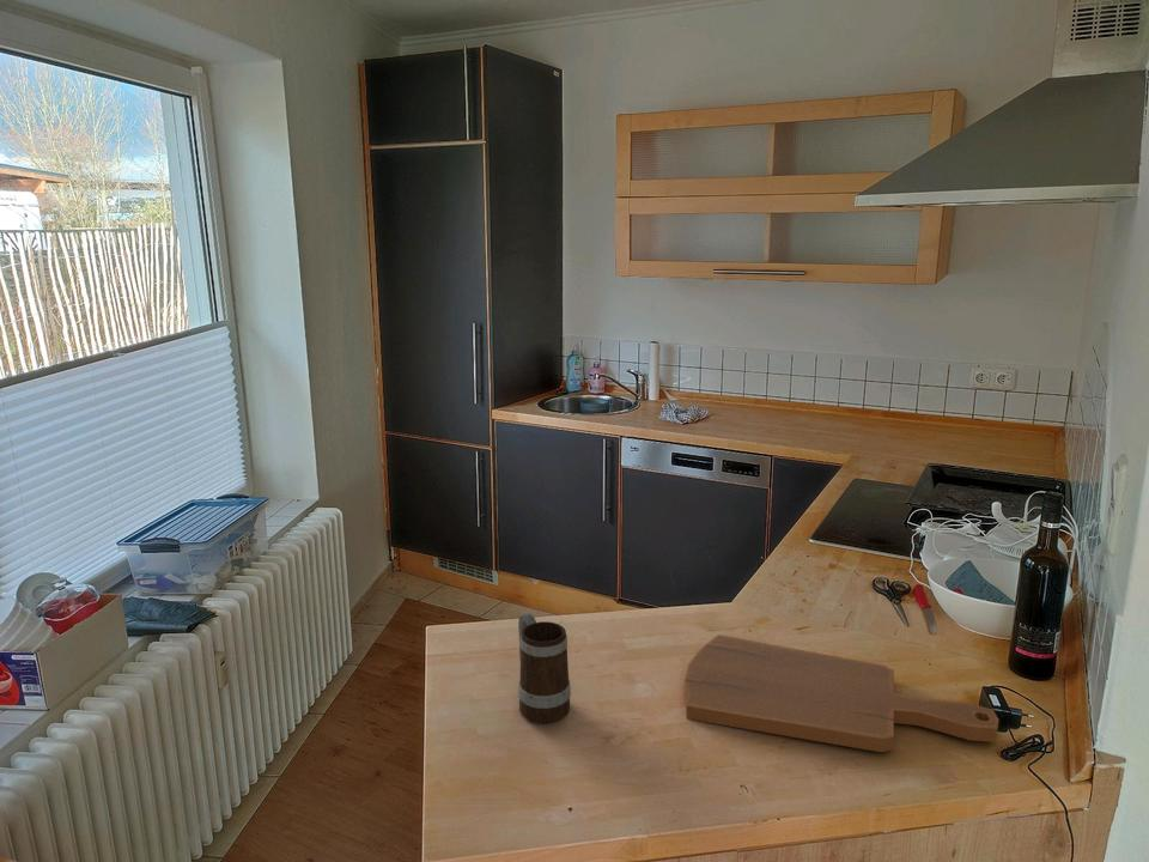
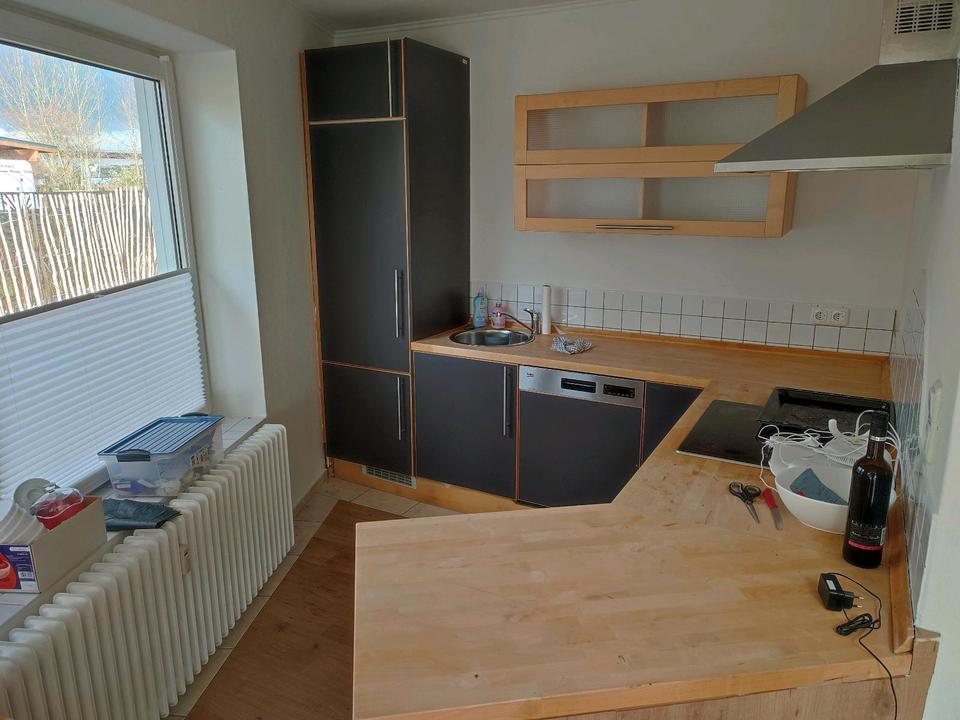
- cutting board (808, 692)
- mug (539, 664)
